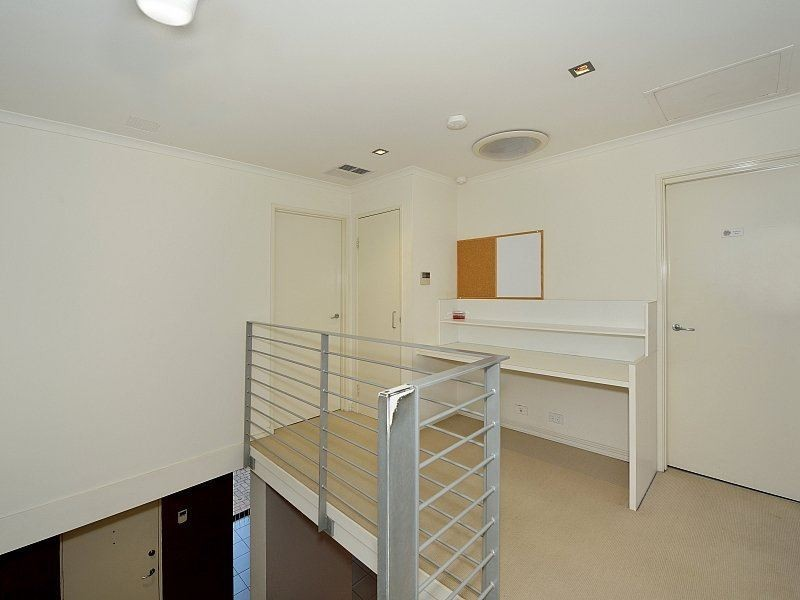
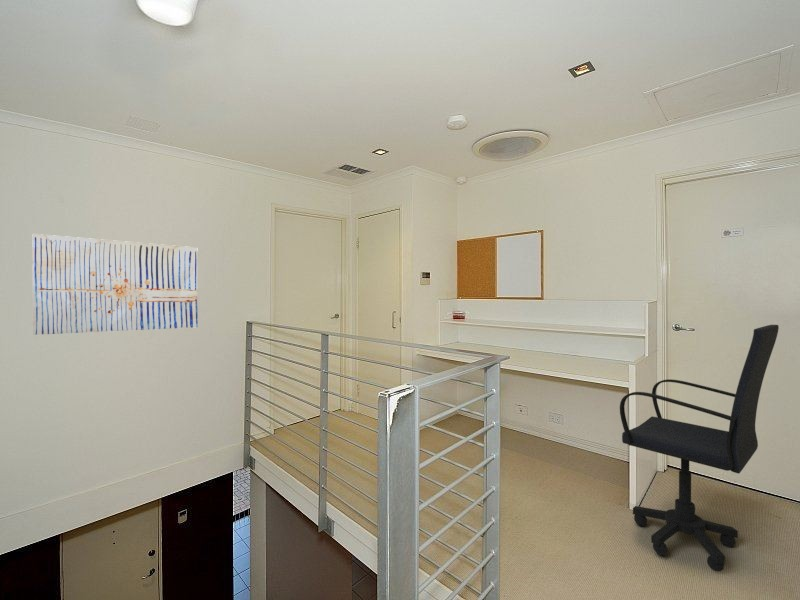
+ office chair (692, 434)
+ wall art (124, 286)
